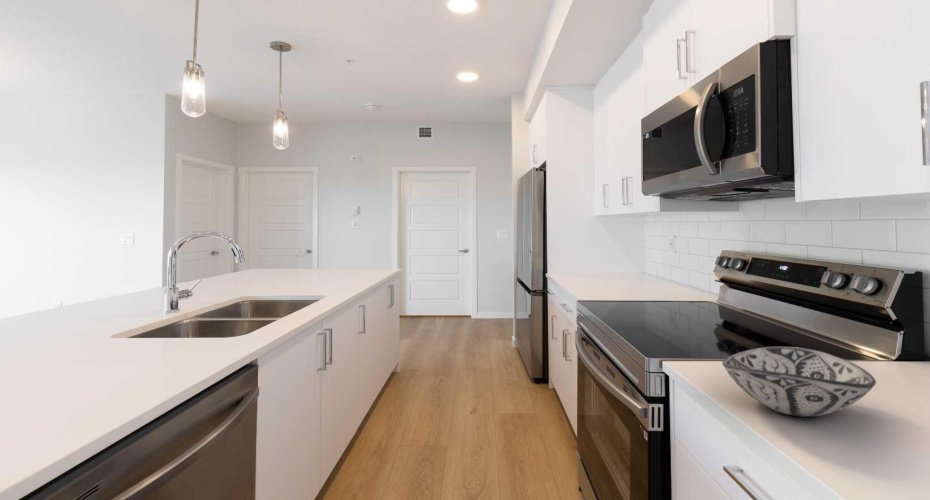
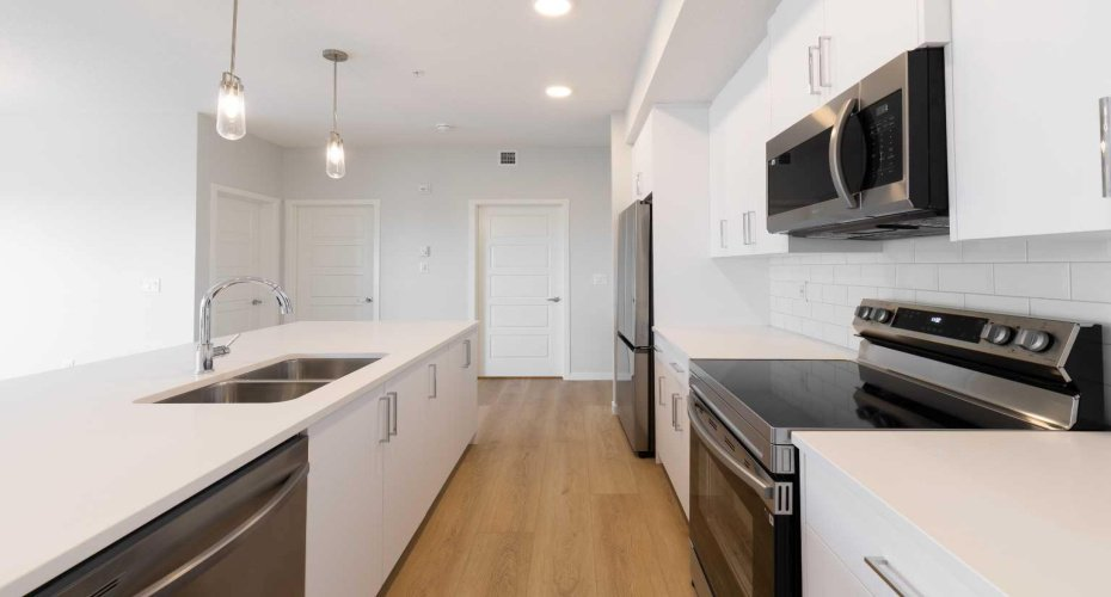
- decorative bowl (793, 383)
